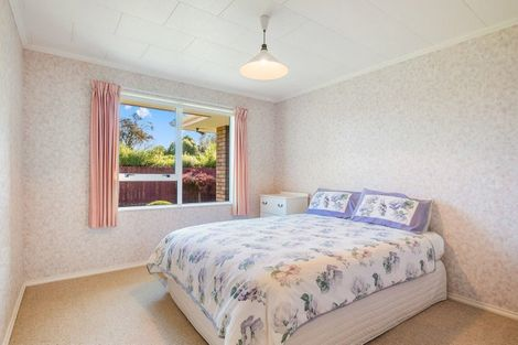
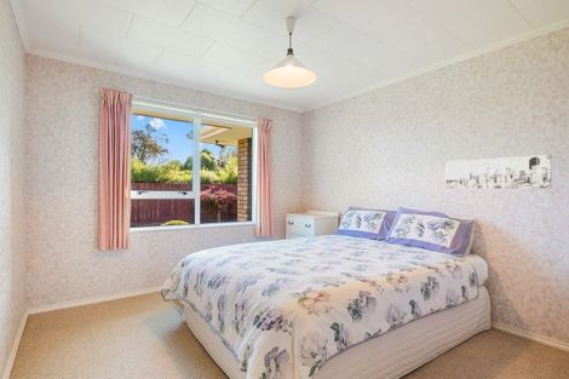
+ wall art (492, 173)
